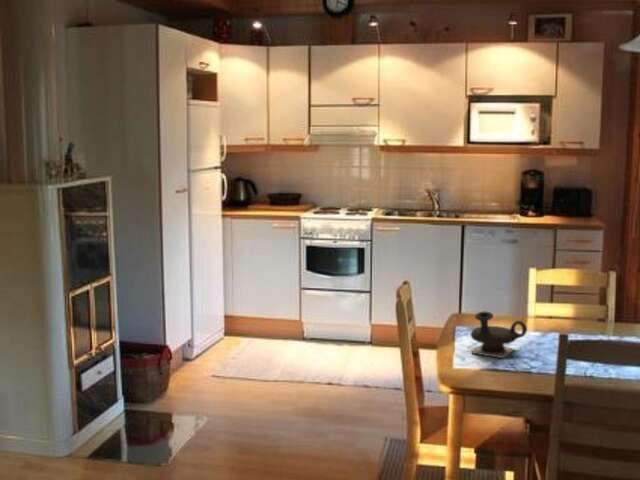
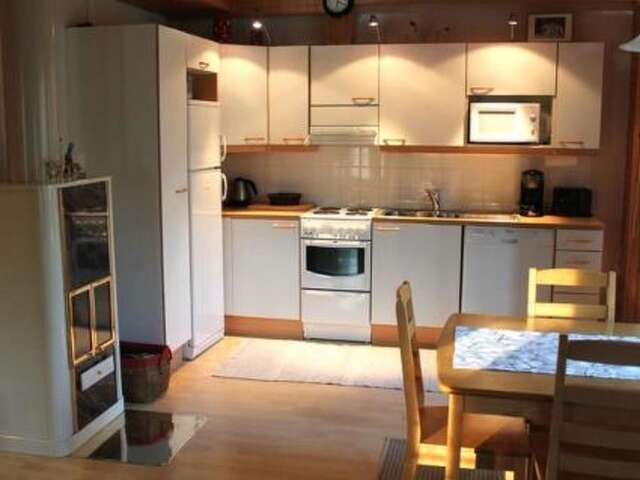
- teapot (497, 331)
